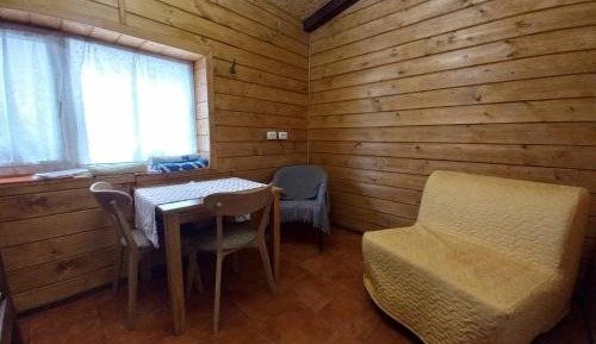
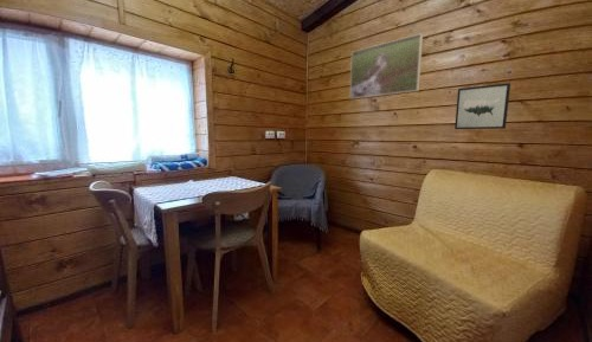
+ wall art (481, 108)
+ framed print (382, 70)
